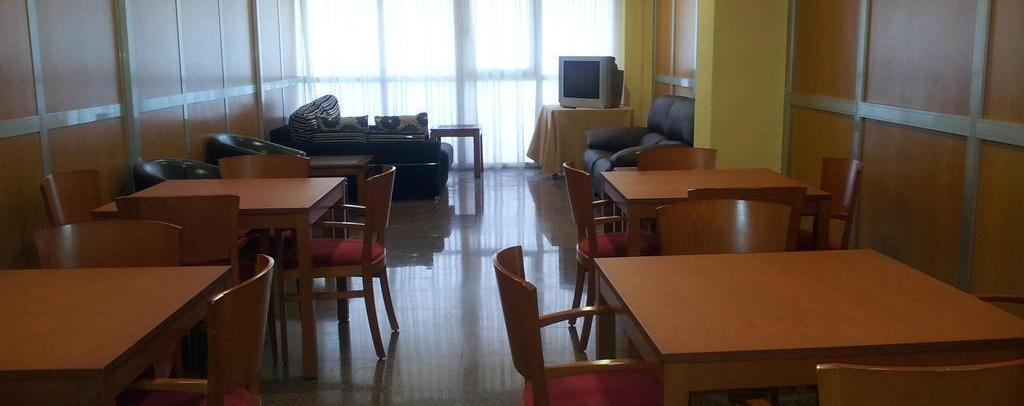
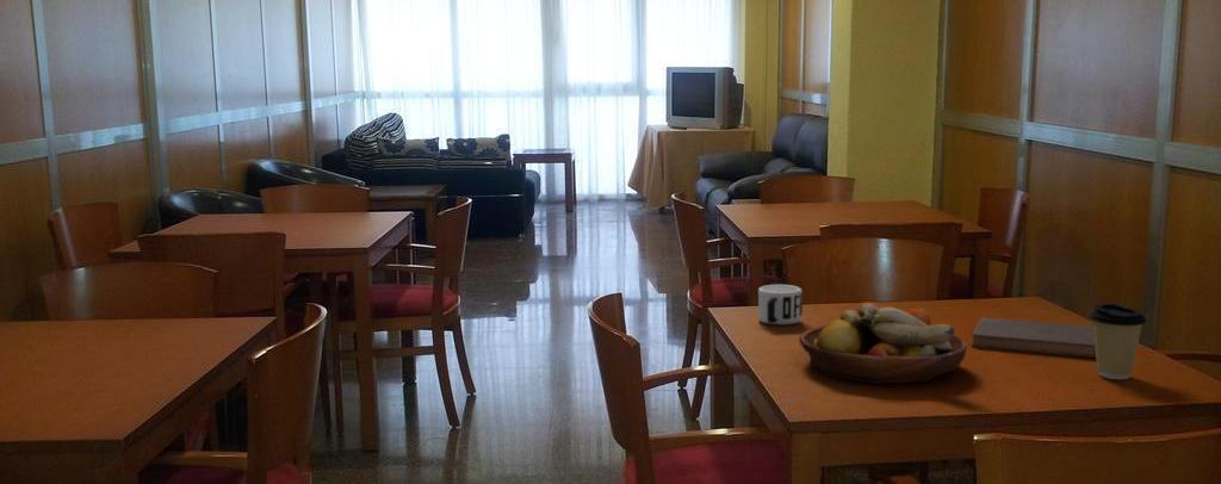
+ coffee cup (1116, 341)
+ fruit bowl (884, 333)
+ book (1043, 336)
+ mug (777, 305)
